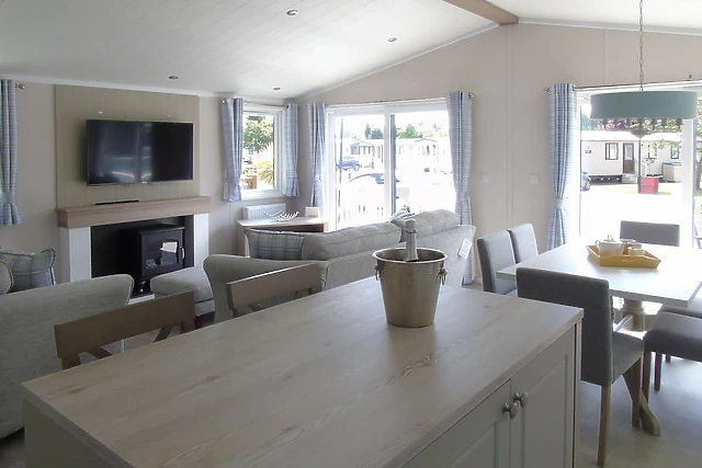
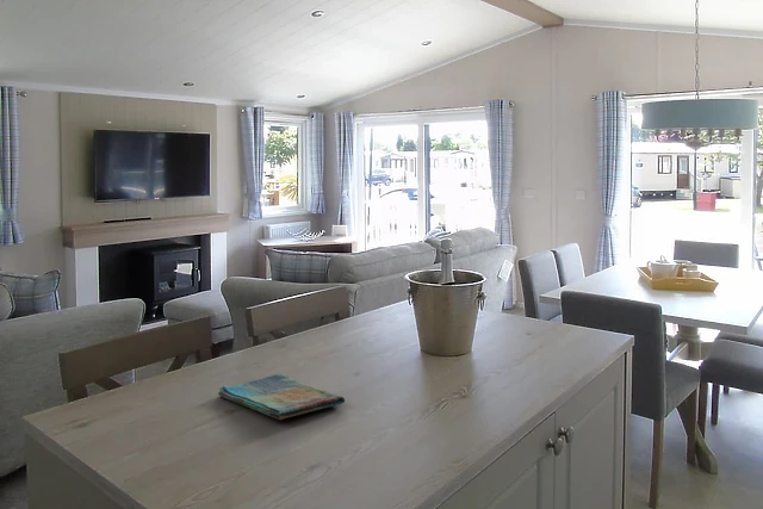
+ dish towel (280, 393)
